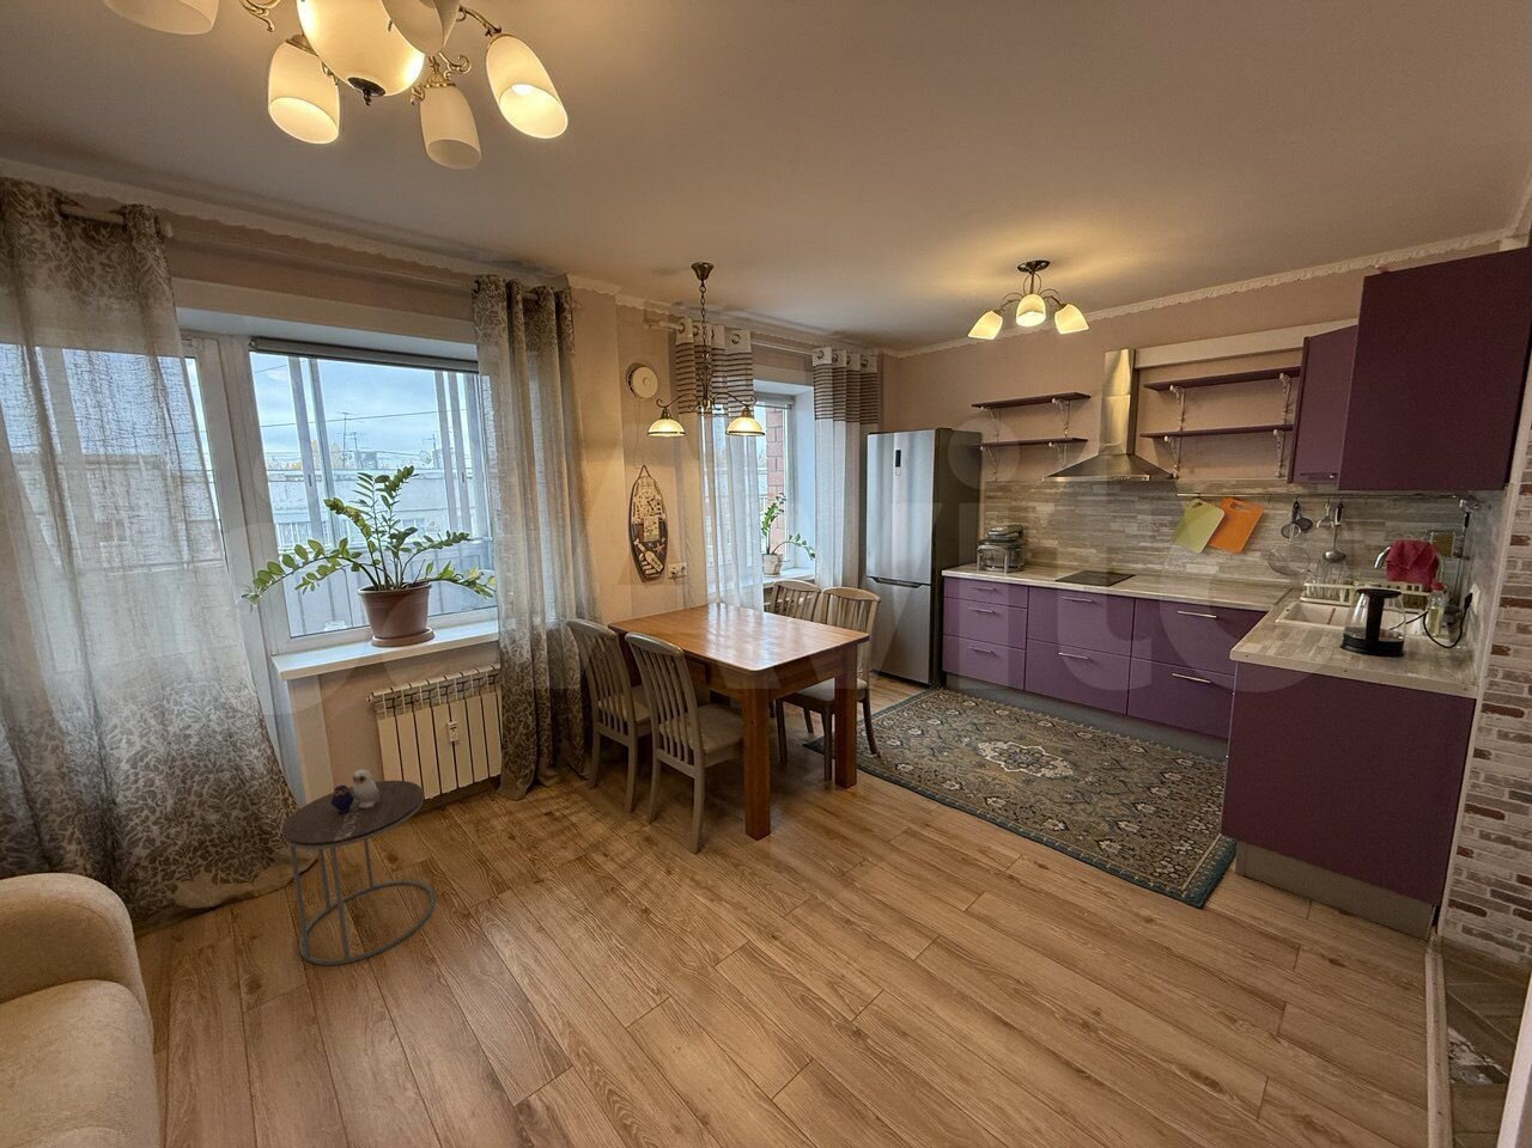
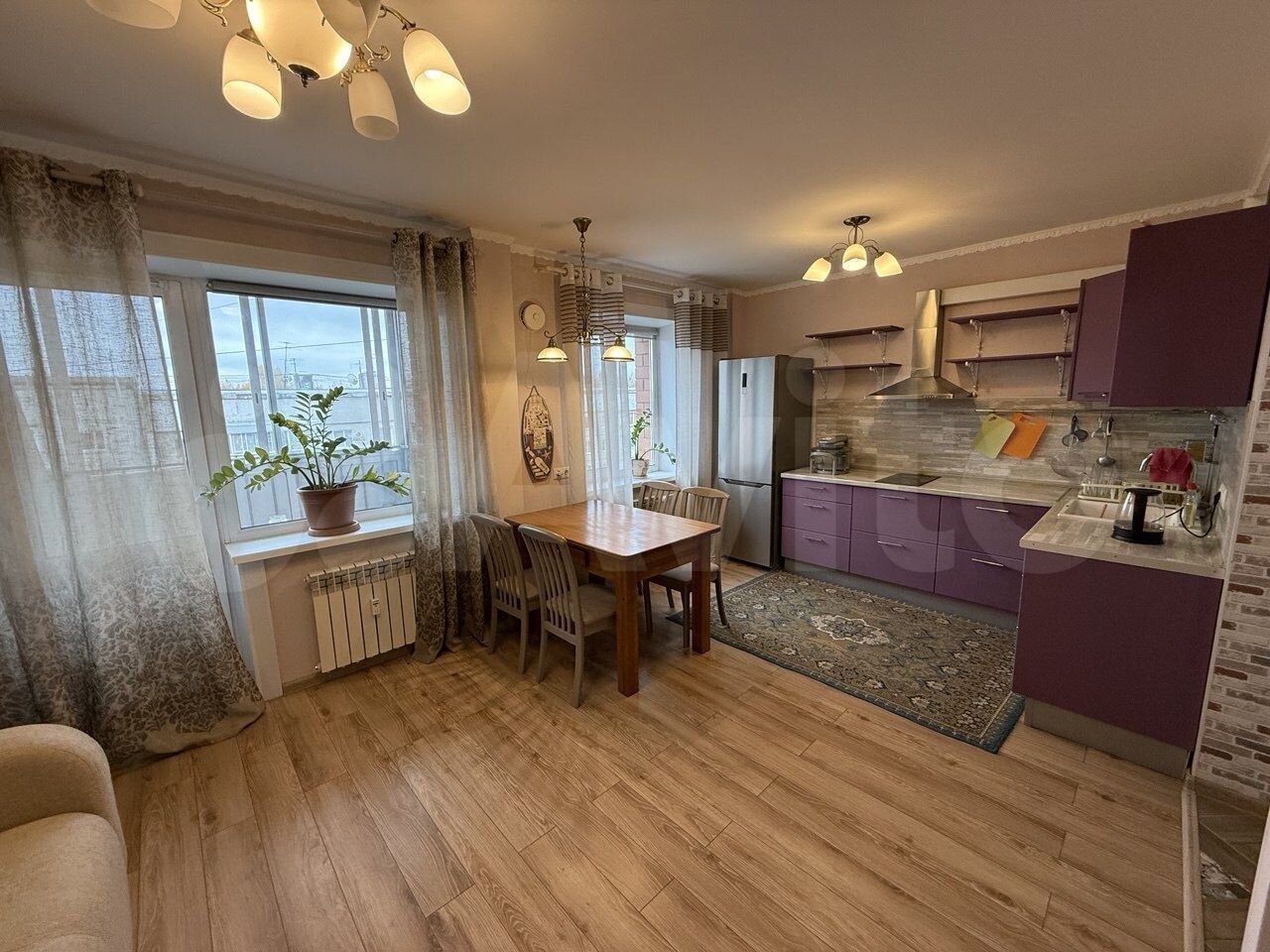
- side table (366, 847)
